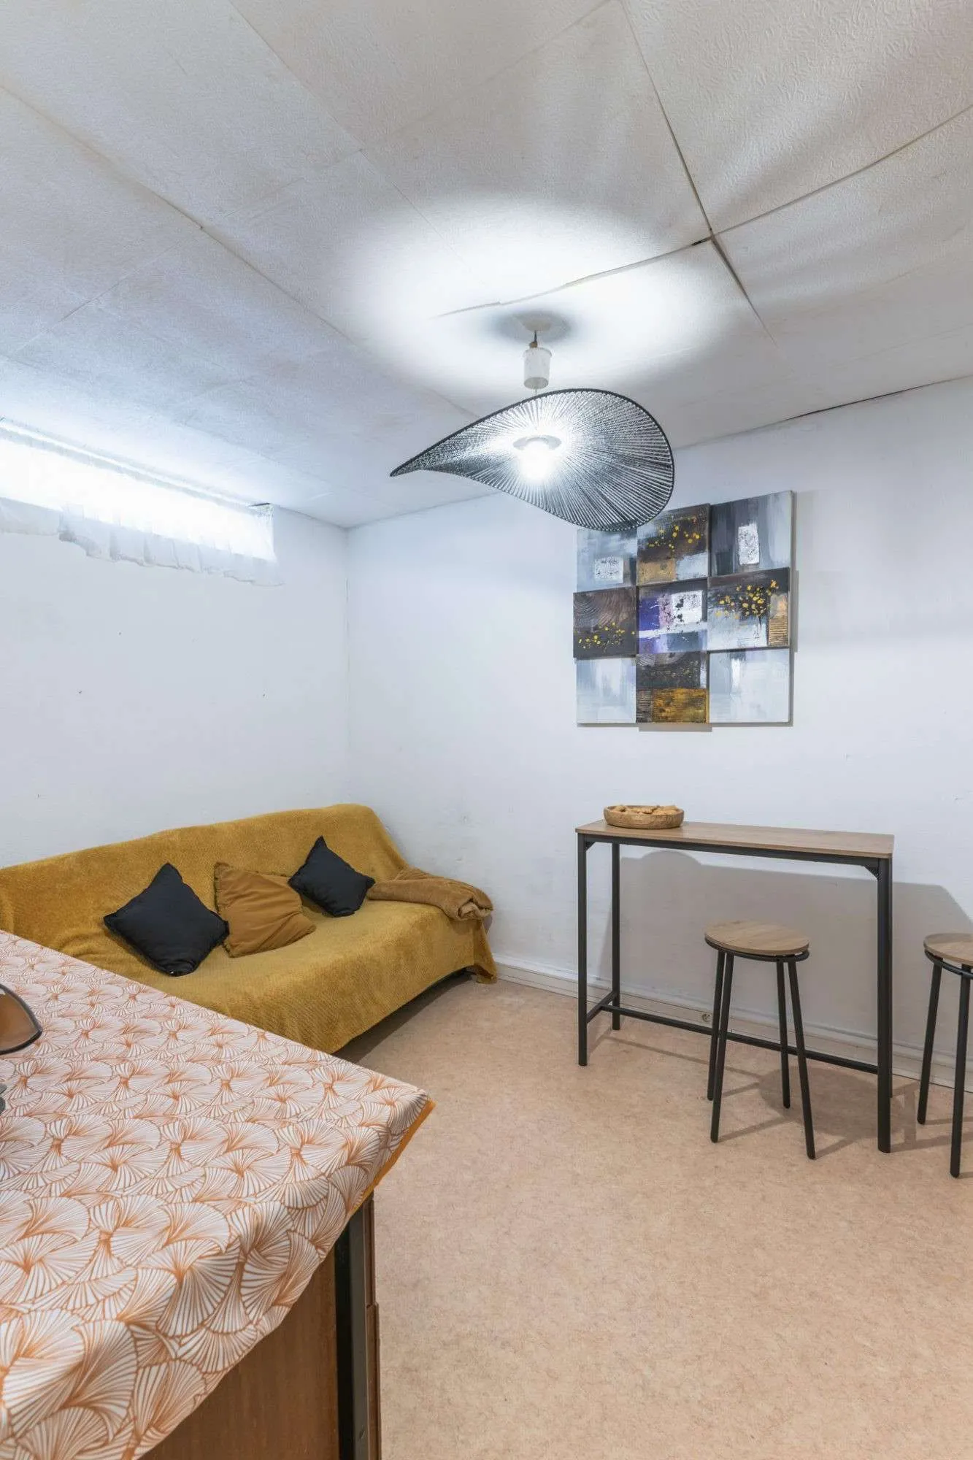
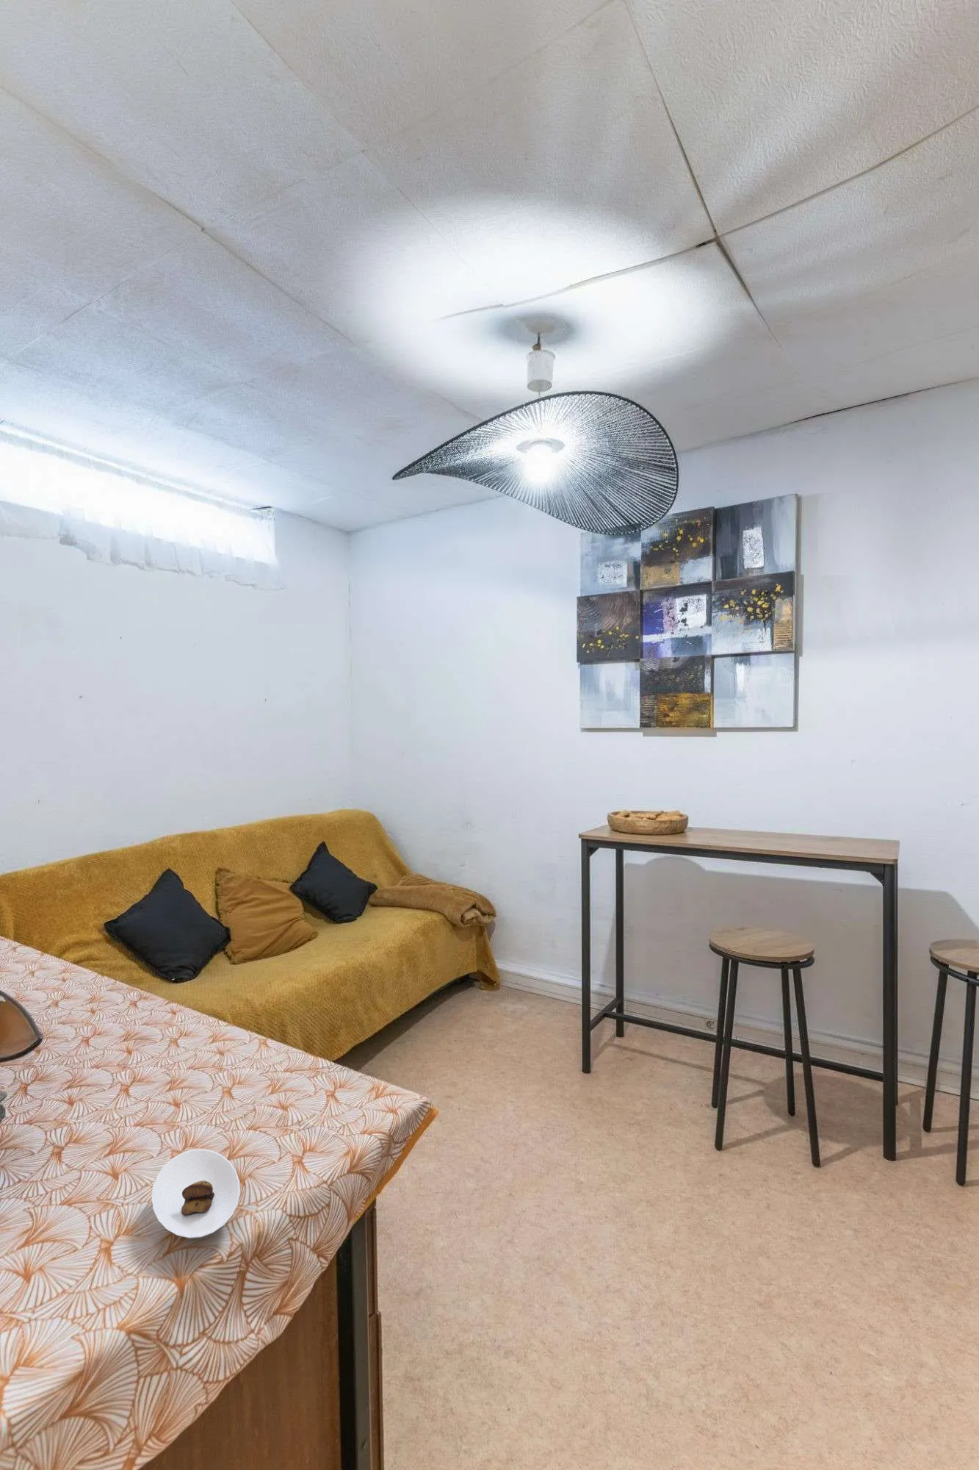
+ saucer (196, 1198)
